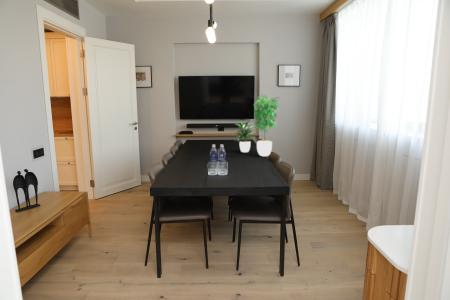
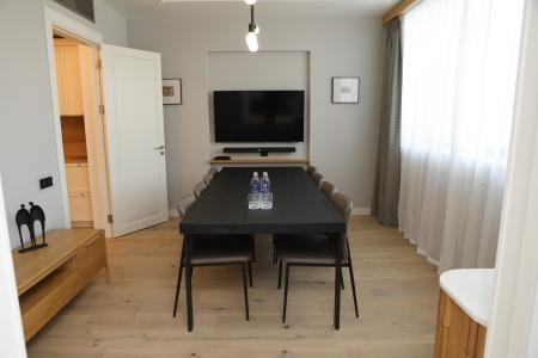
- potted plant (256, 123)
